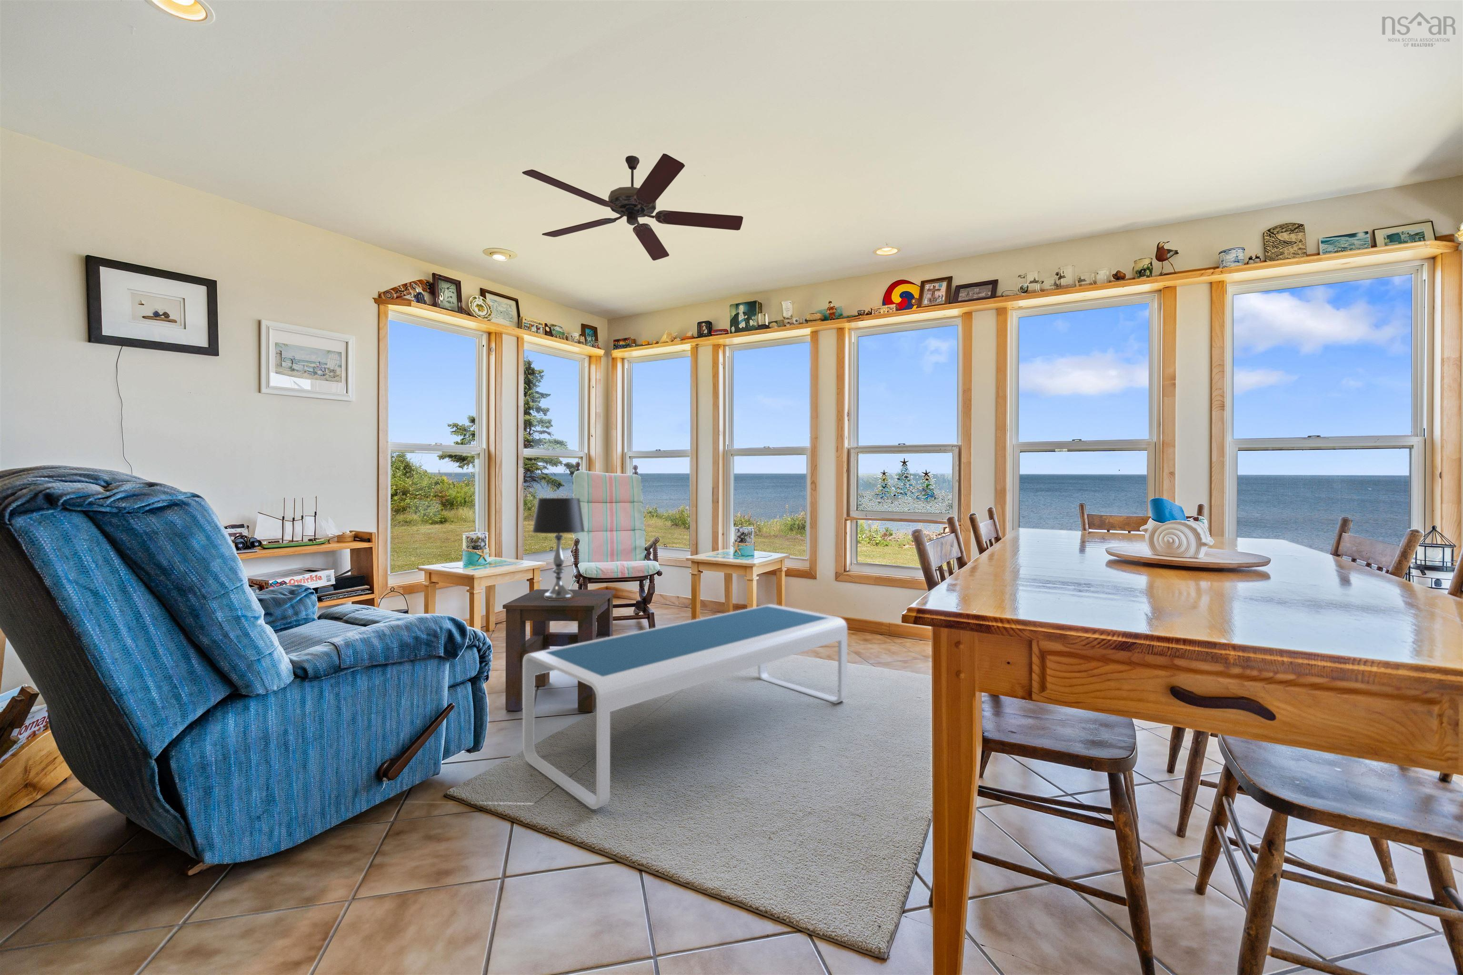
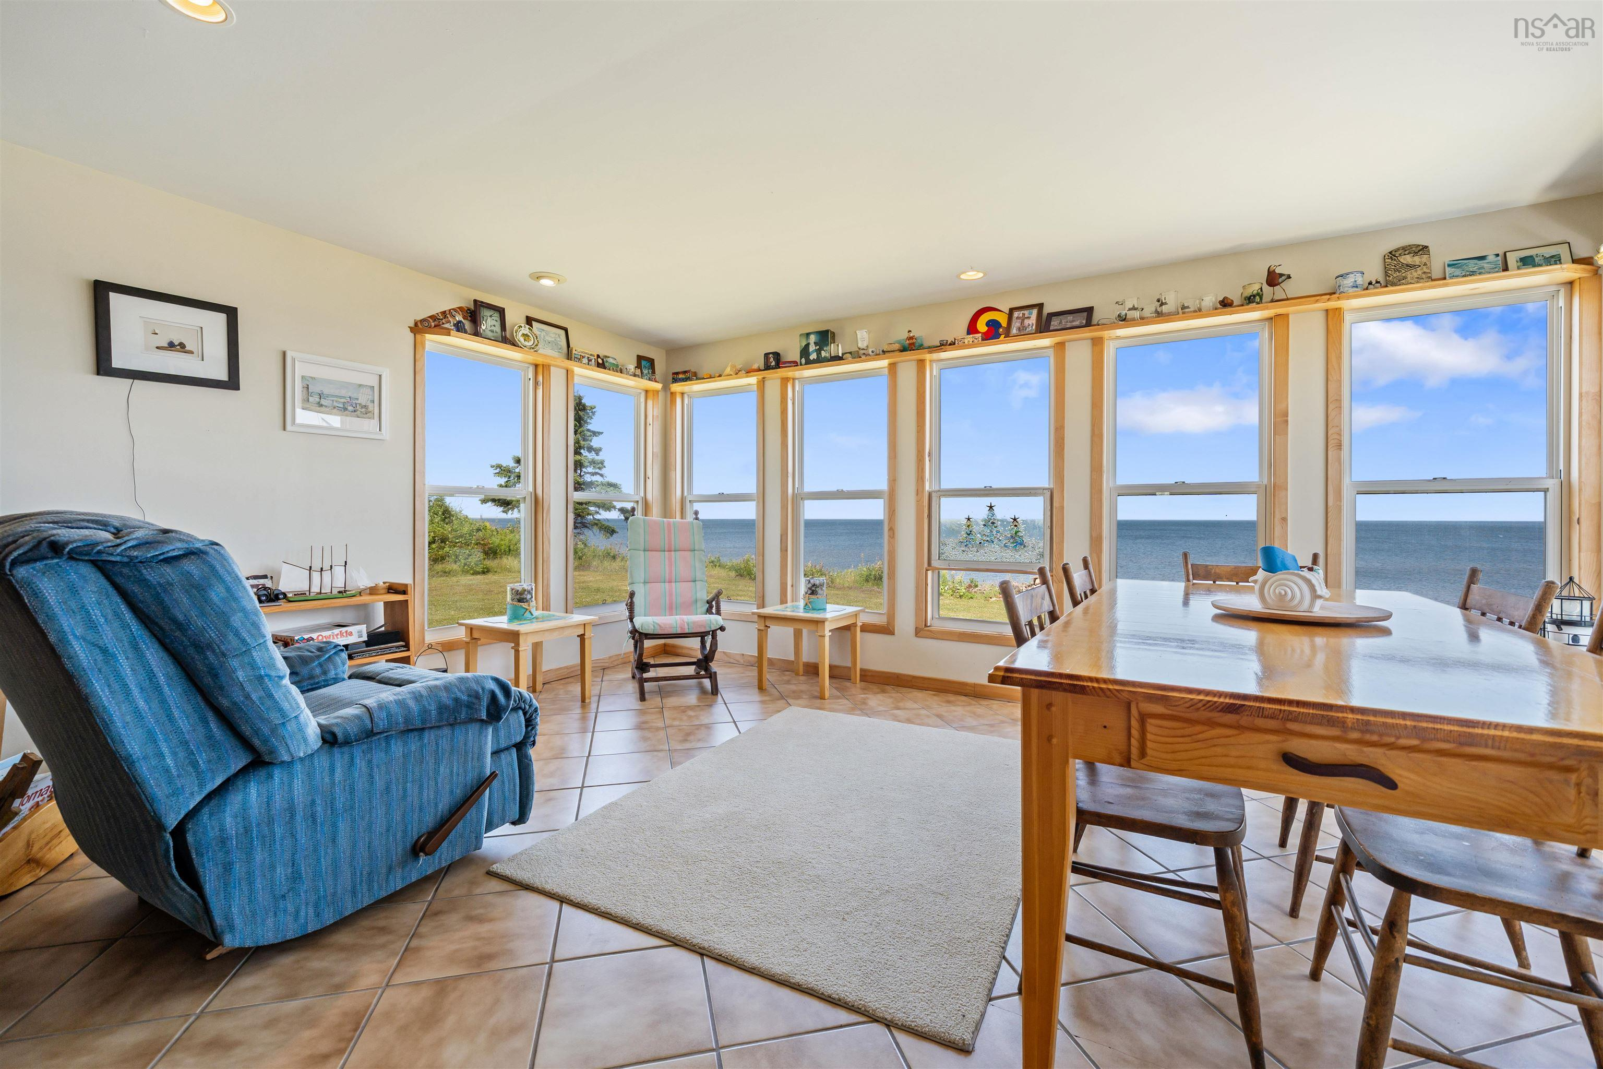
- coffee table (703, 680)
- table lamp (558, 547)
- side table (563, 646)
- ceiling fan (640, 193)
